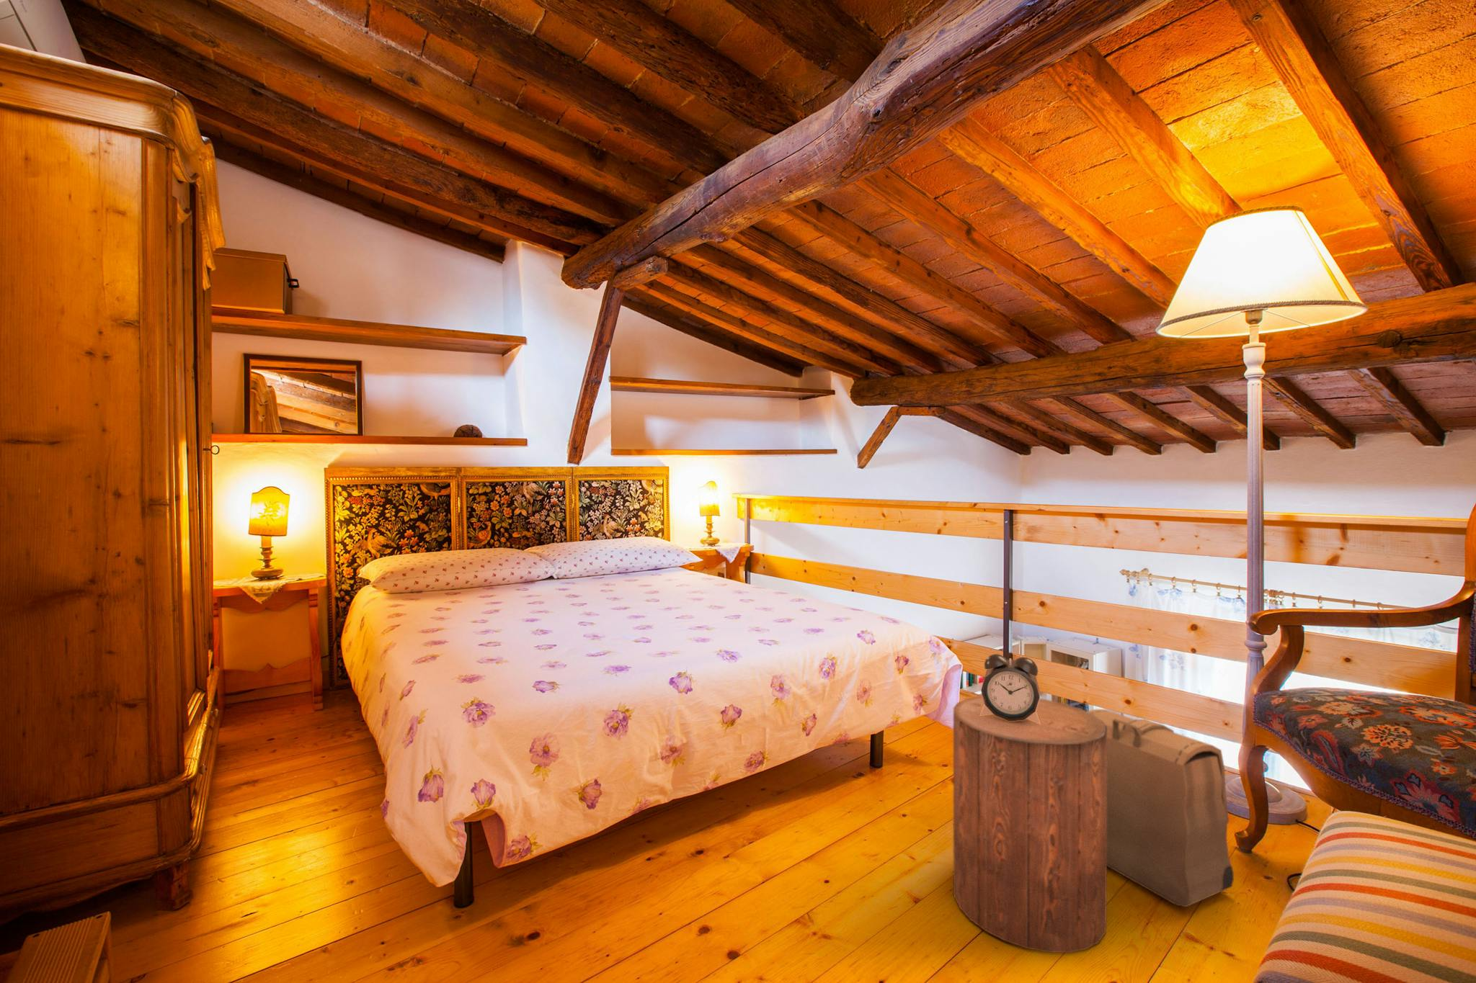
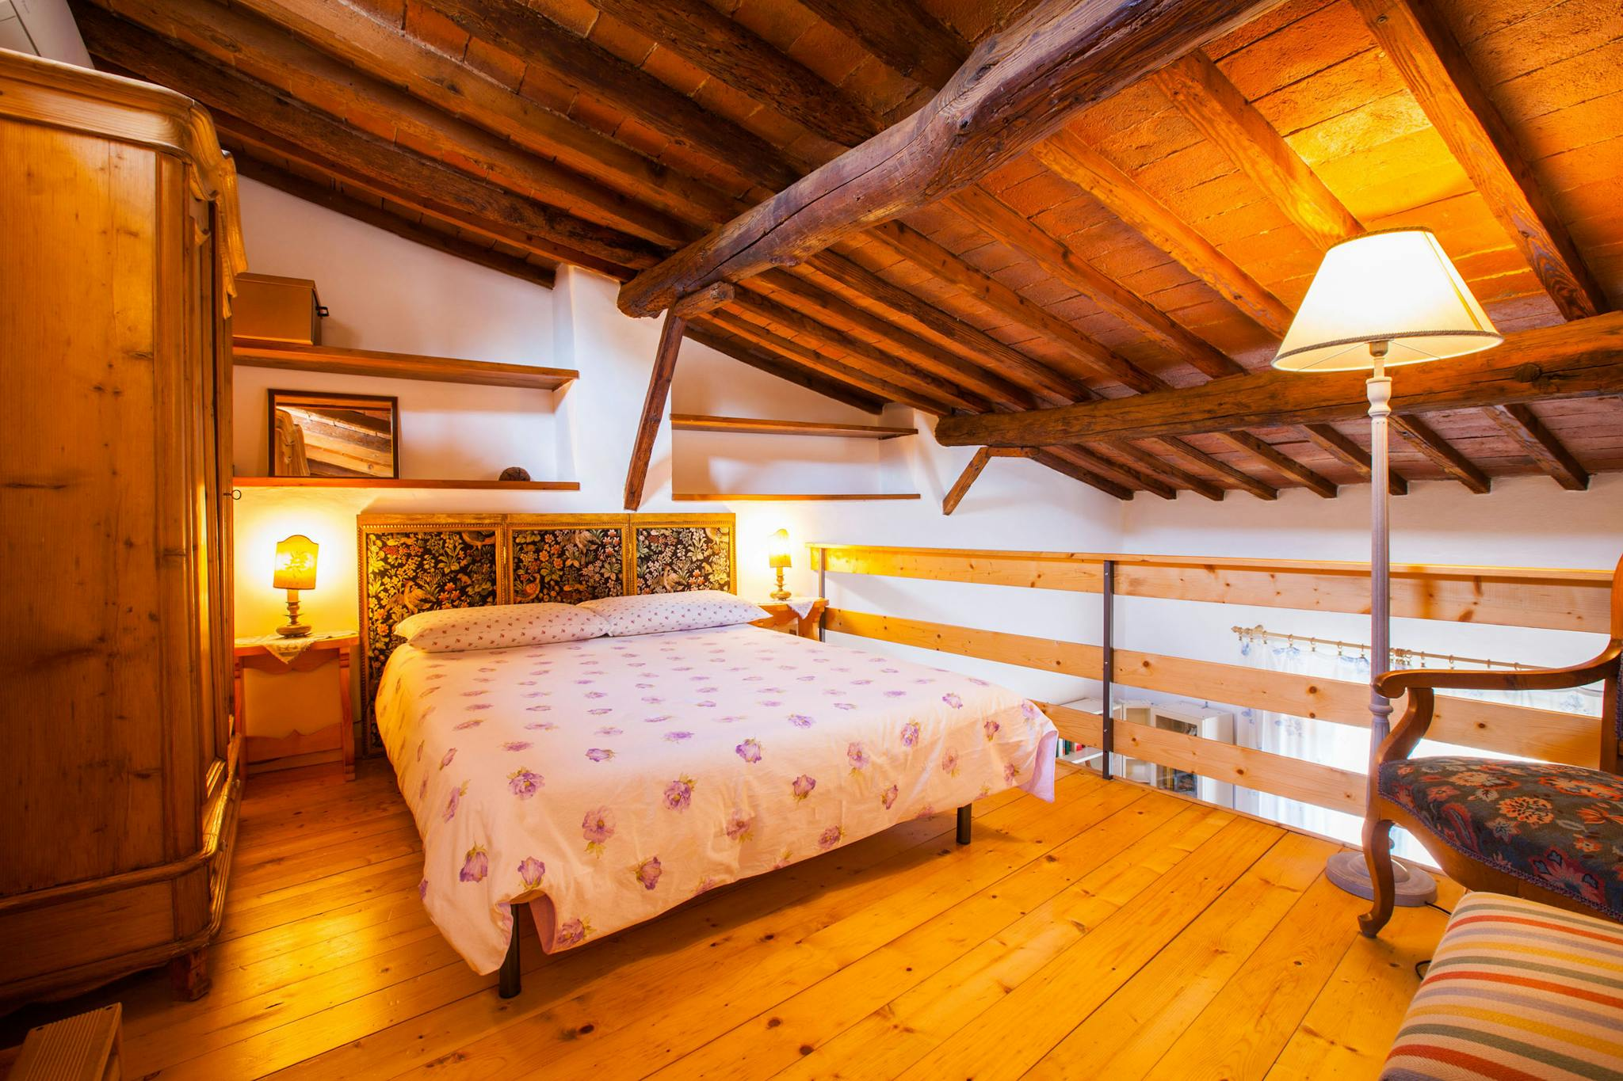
- stool (1026, 810)
- backpack (1146, 791)
- alarm clock (1009, 686)
